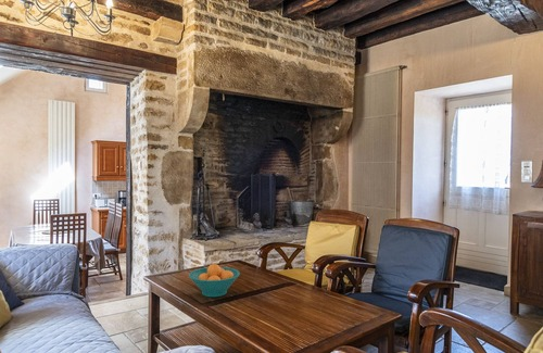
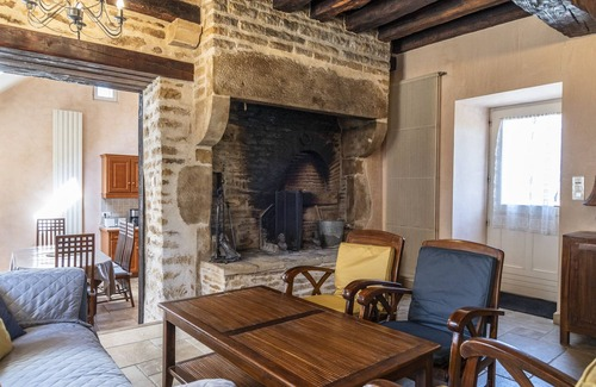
- fruit bowl (214, 278)
